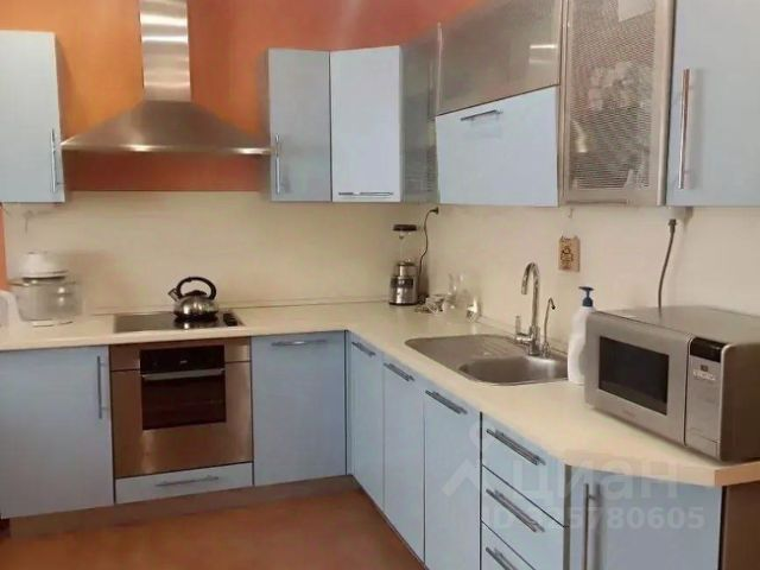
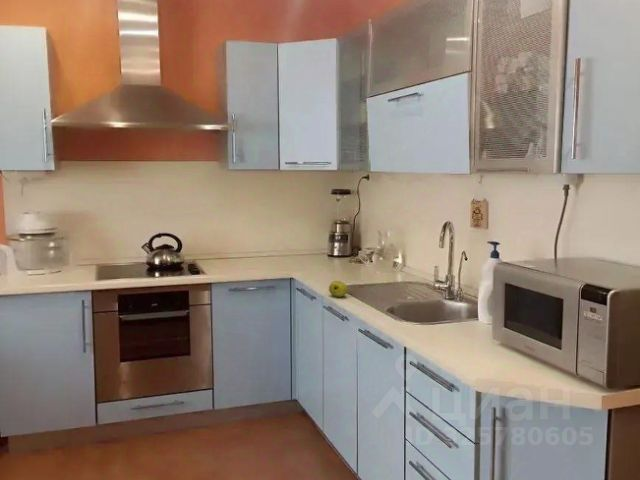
+ fruit (340, 288)
